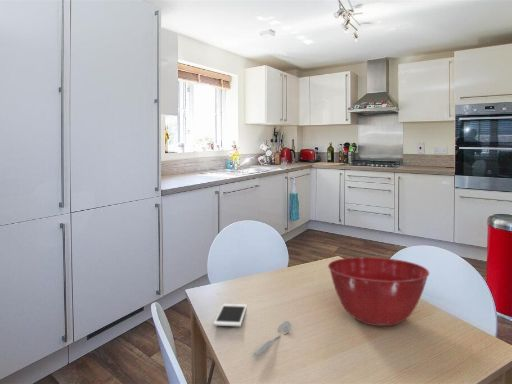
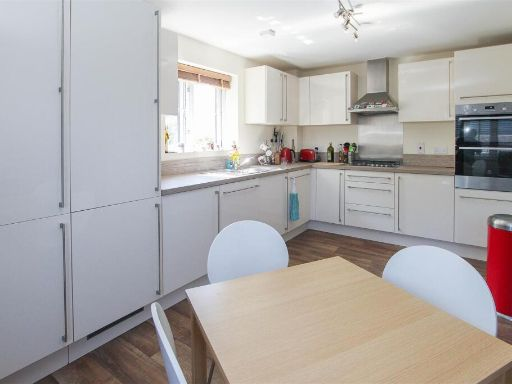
- spoon (273, 339)
- mixing bowl (375, 292)
- cell phone (231, 314)
